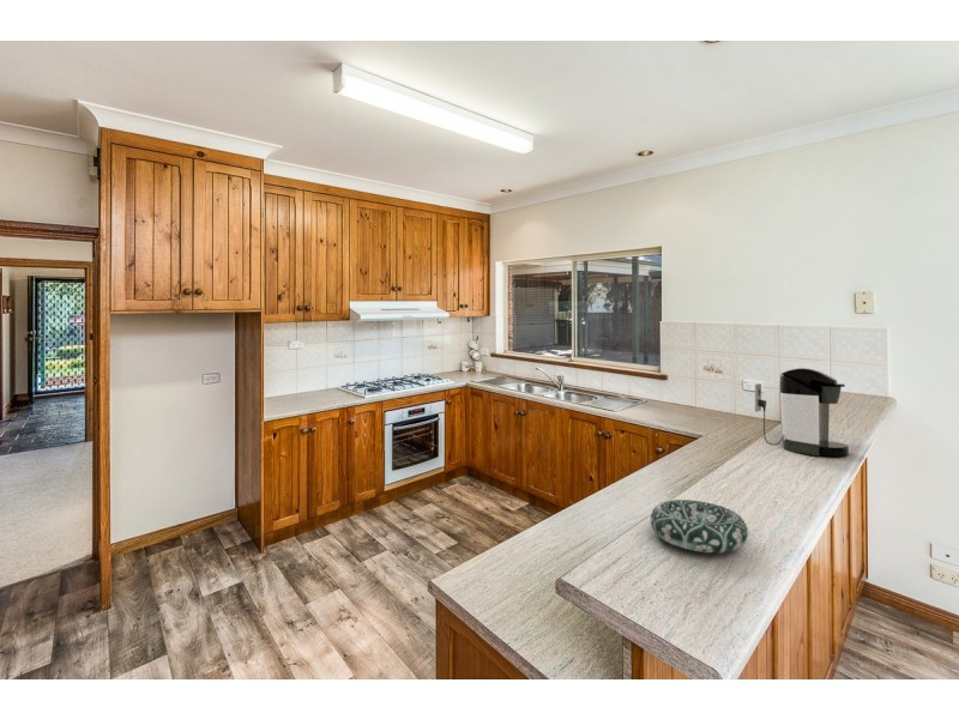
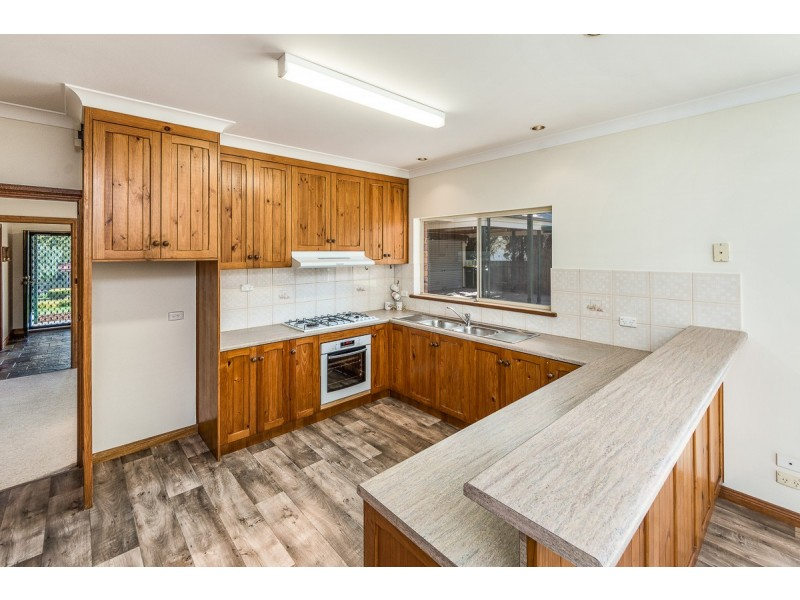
- coffee maker (804, 410)
- decorative bowl (696, 525)
